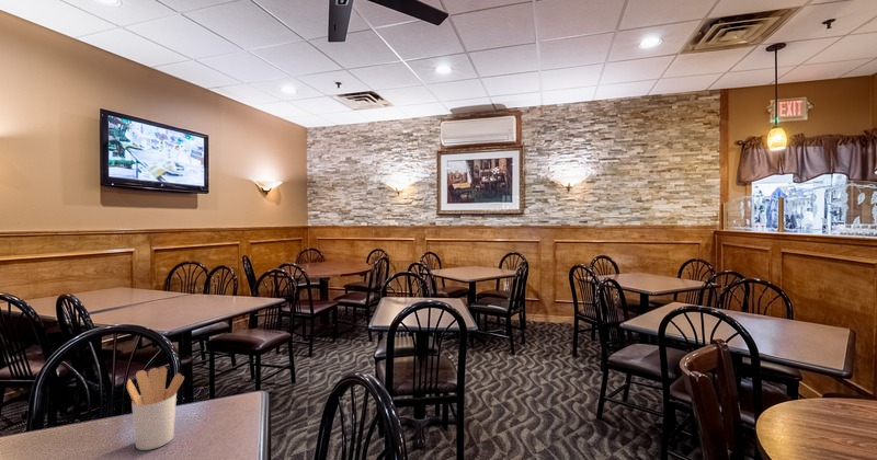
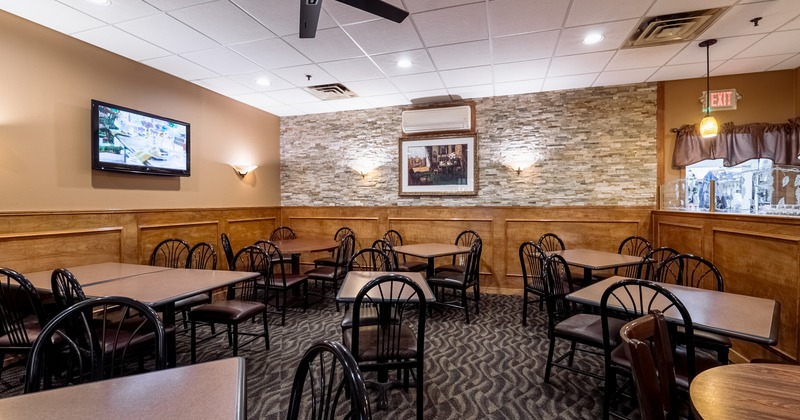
- utensil holder (153, 404)
